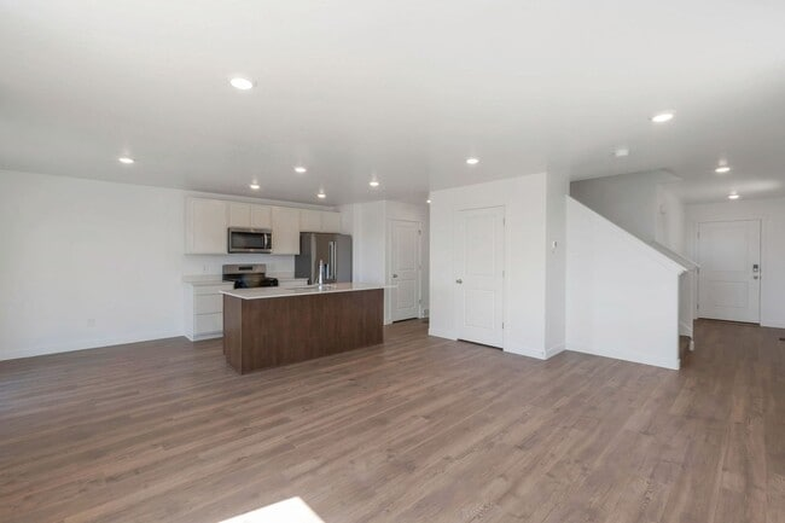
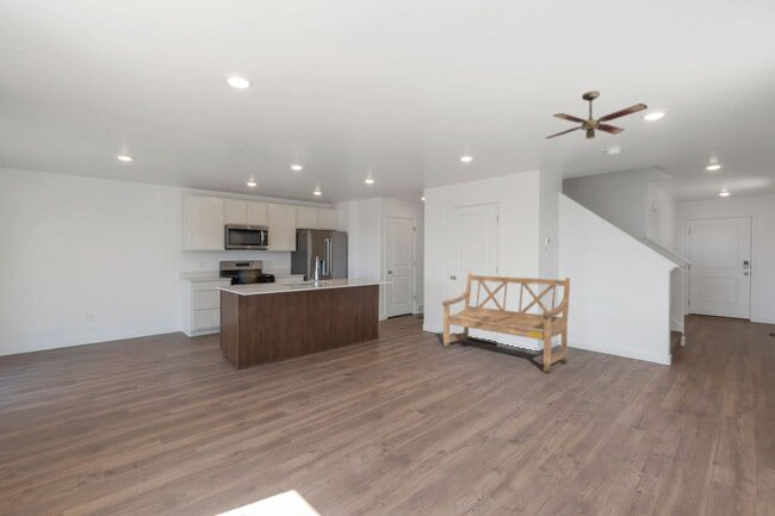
+ bench (501, 315)
+ ceiling fan (590, 116)
